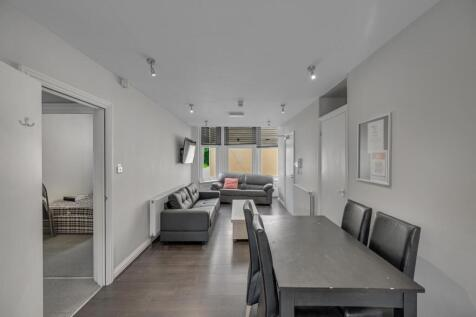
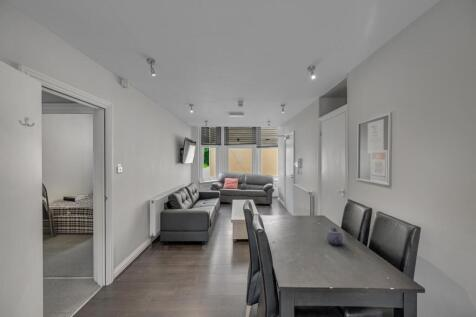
+ teapot (334, 235)
